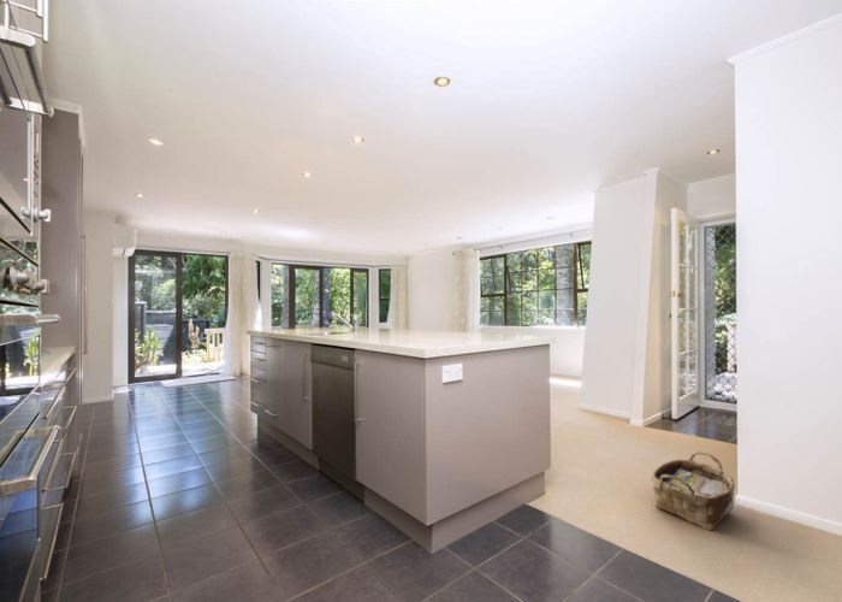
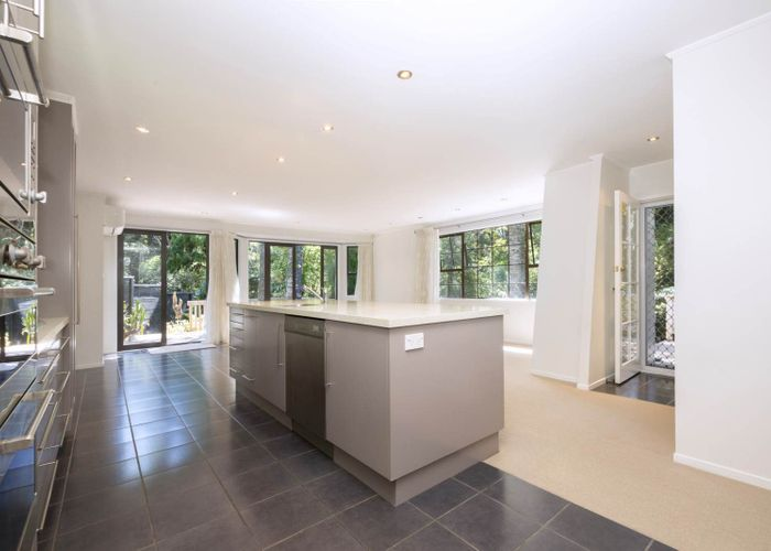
- woven basket (693, 485)
